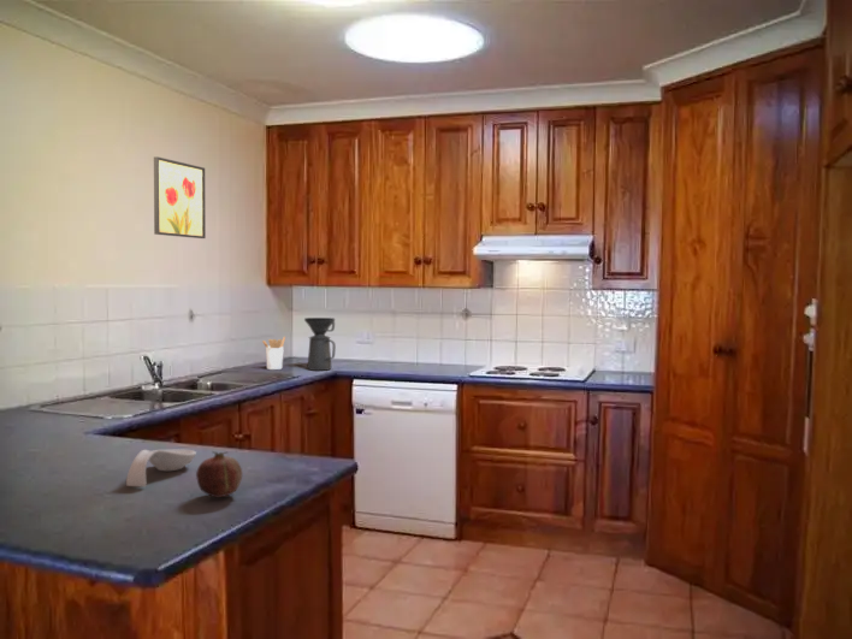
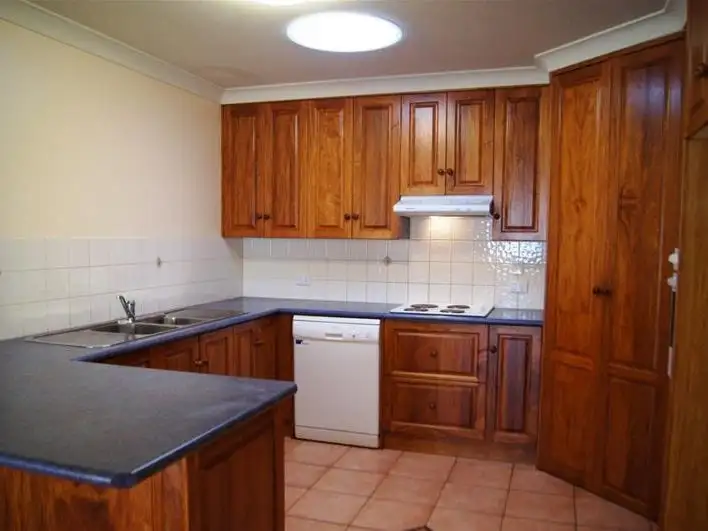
- wall art (179, 199)
- fruit (219, 473)
- coffee maker (319, 343)
- utensil holder (274, 353)
- spoon rest (160, 458)
